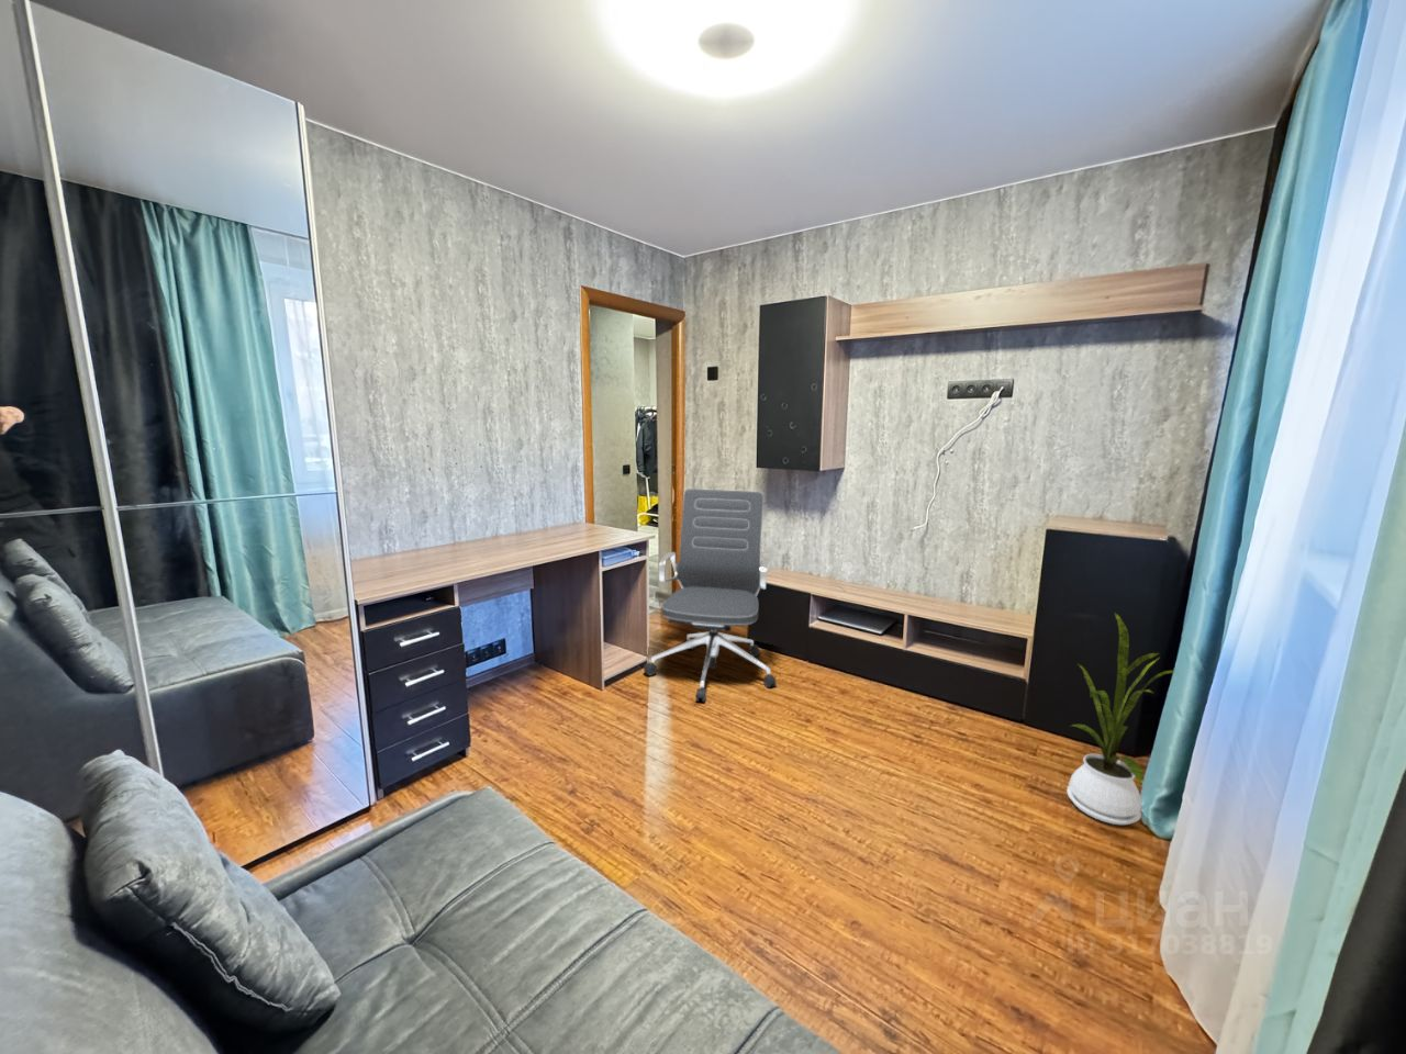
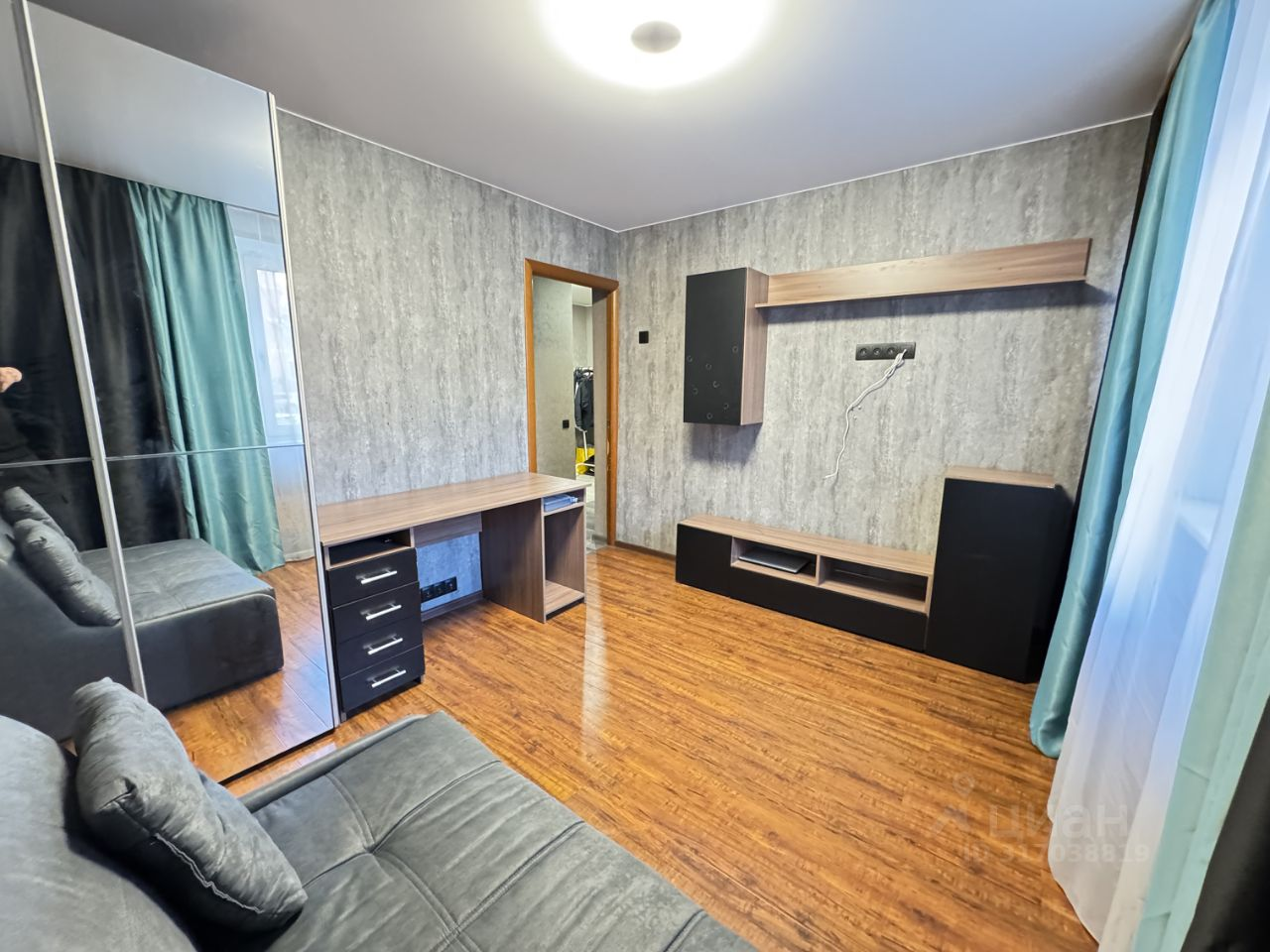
- house plant (1116, 720)
- office chair (713, 587)
